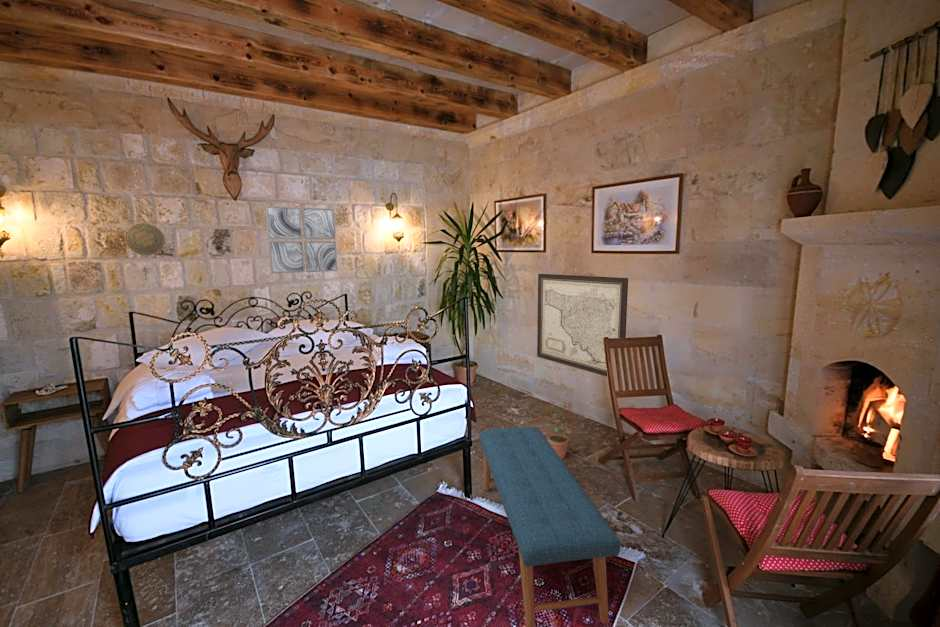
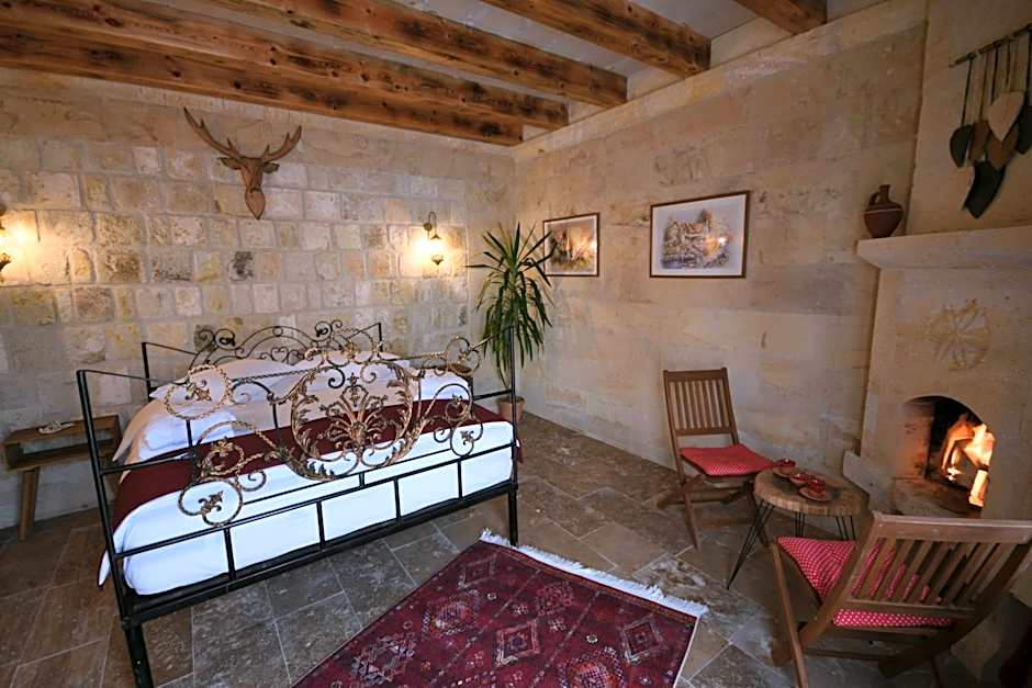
- wall art (302, 241)
- wall art (577, 322)
- potted plant (561, 428)
- decorative plate (145, 239)
- bench (532, 504)
